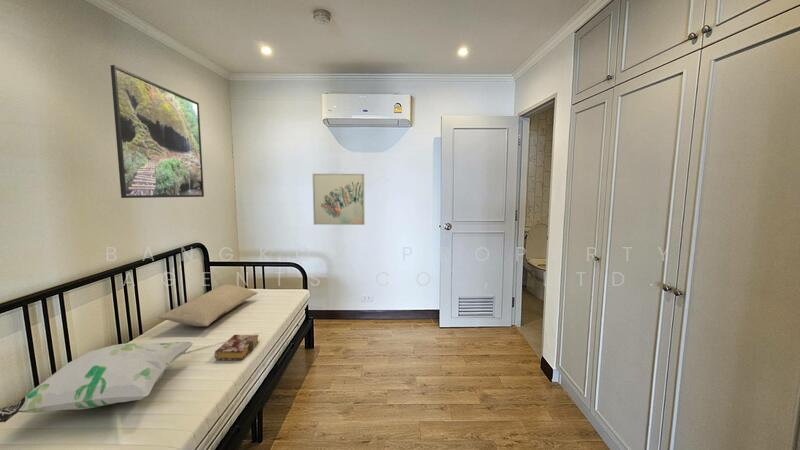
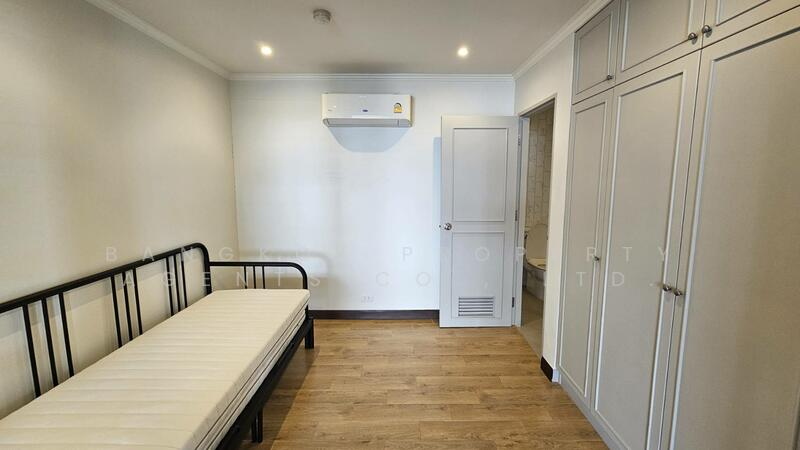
- decorative pillow (109, 374)
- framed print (165, 143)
- book (238, 346)
- wall art (338, 199)
- pillow (214, 303)
